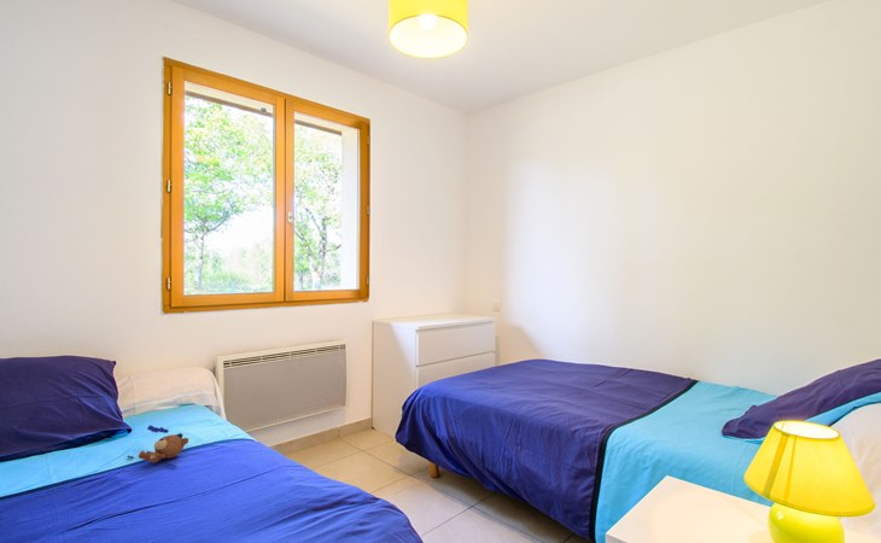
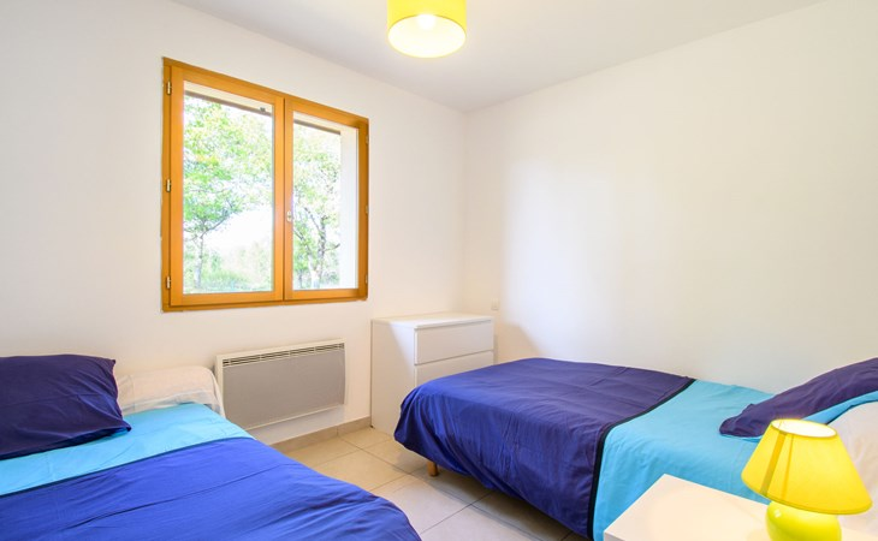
- teddy bear (158, 446)
